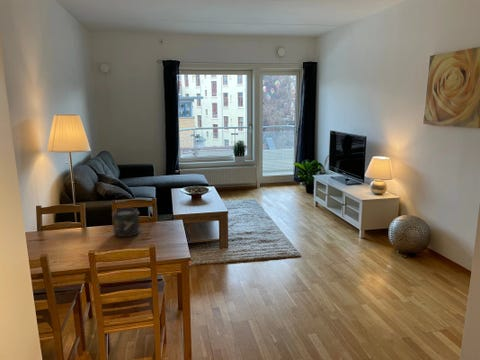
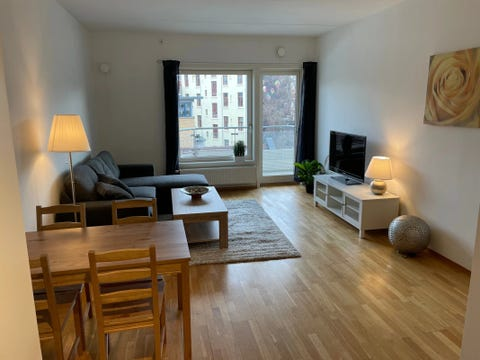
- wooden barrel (125, 222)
